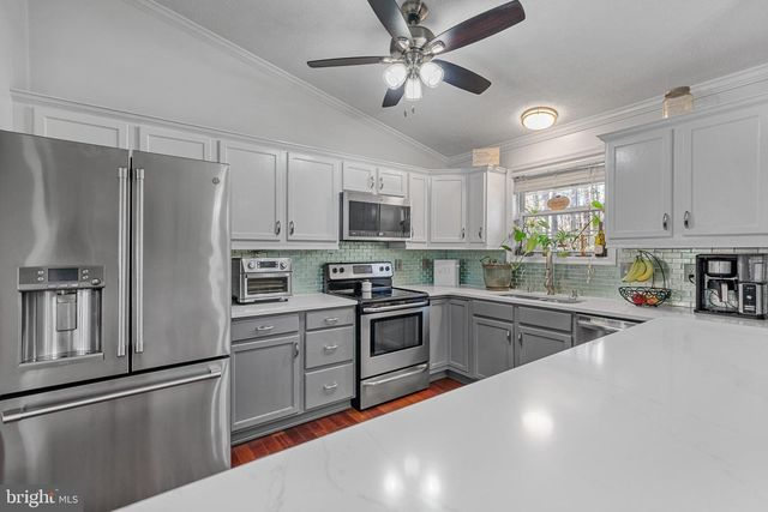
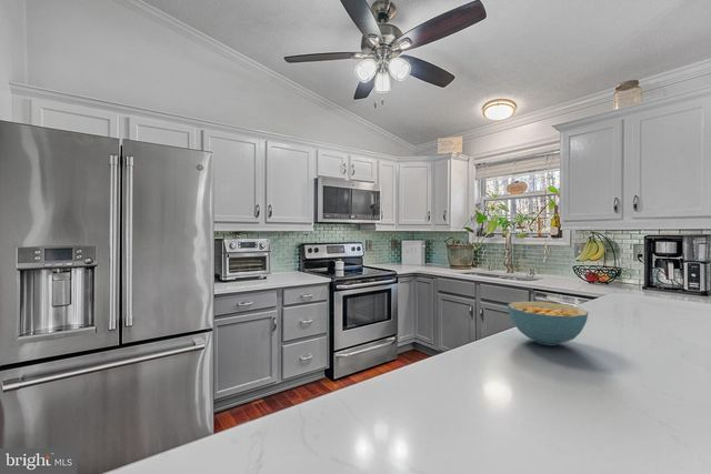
+ cereal bowl (545, 324)
